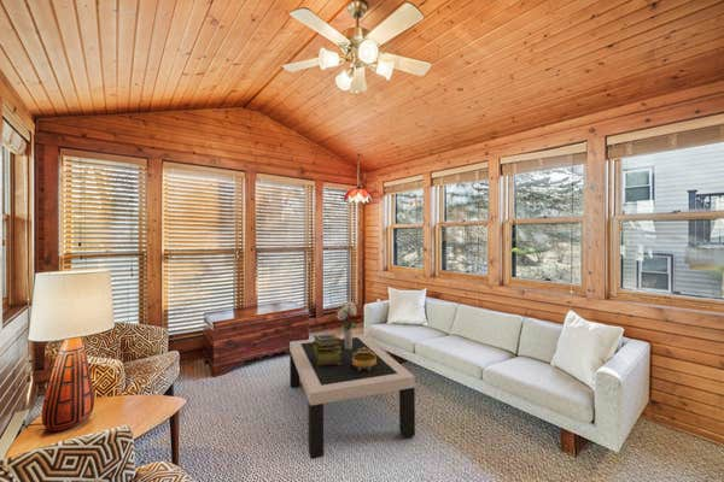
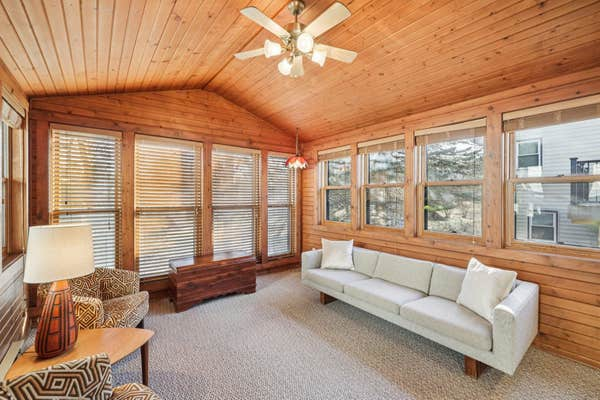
- decorative container (363, 358)
- bouquet (346, 324)
- coffee table (343, 381)
- stack of books (326, 347)
